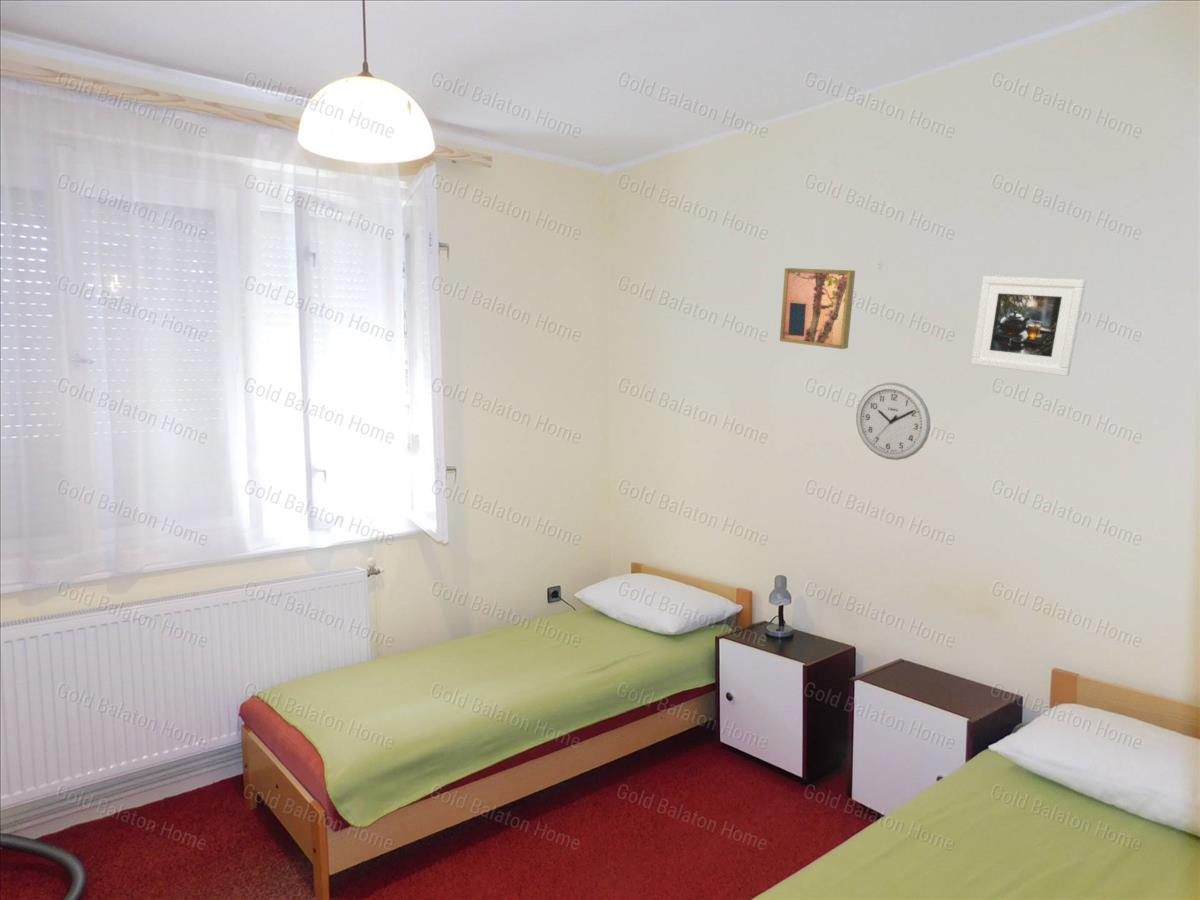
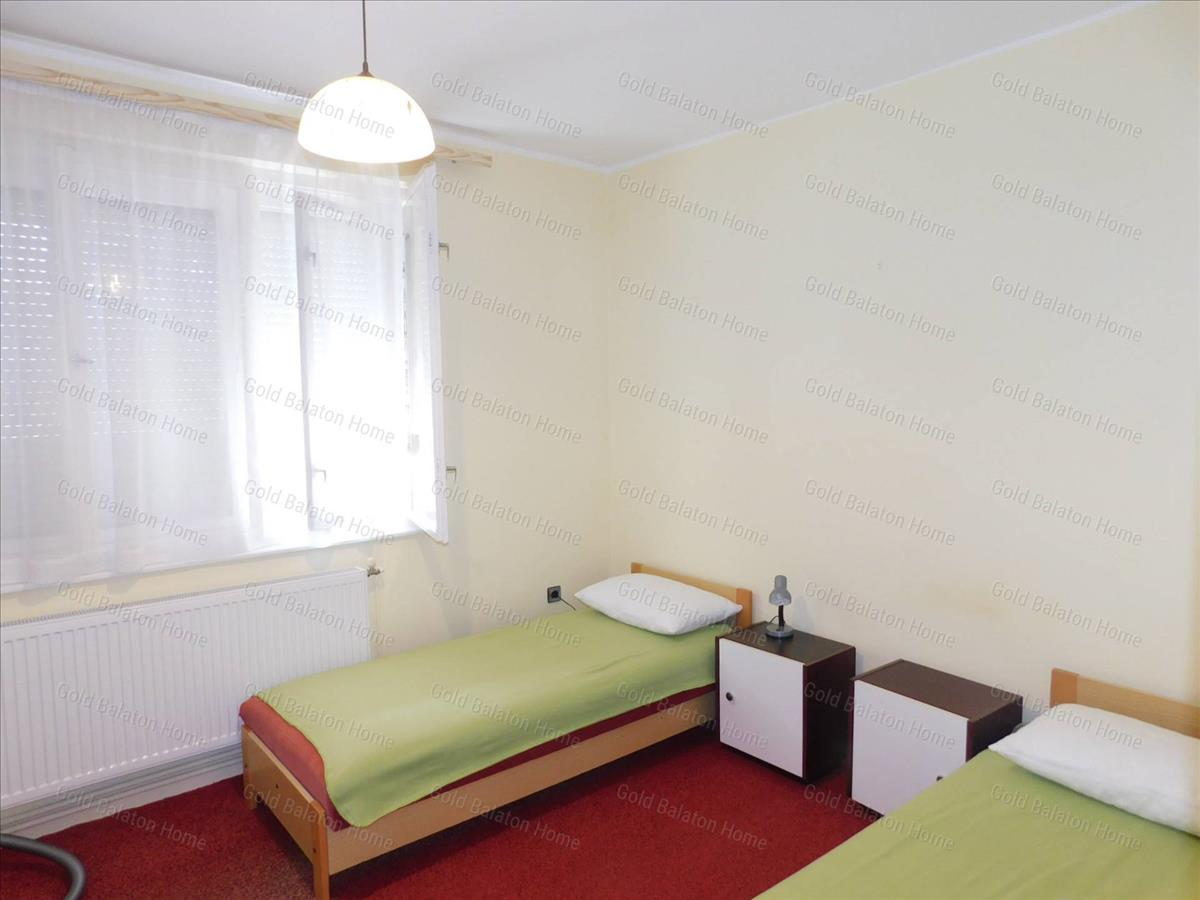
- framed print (1025, 324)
- wall clock (891, 421)
- wall art (815, 307)
